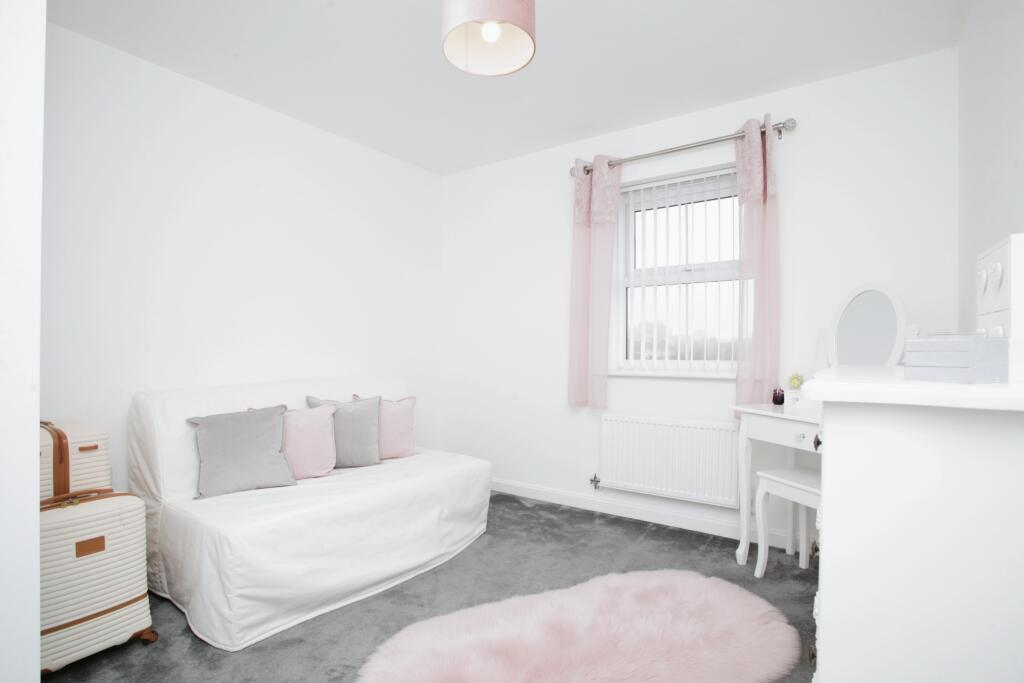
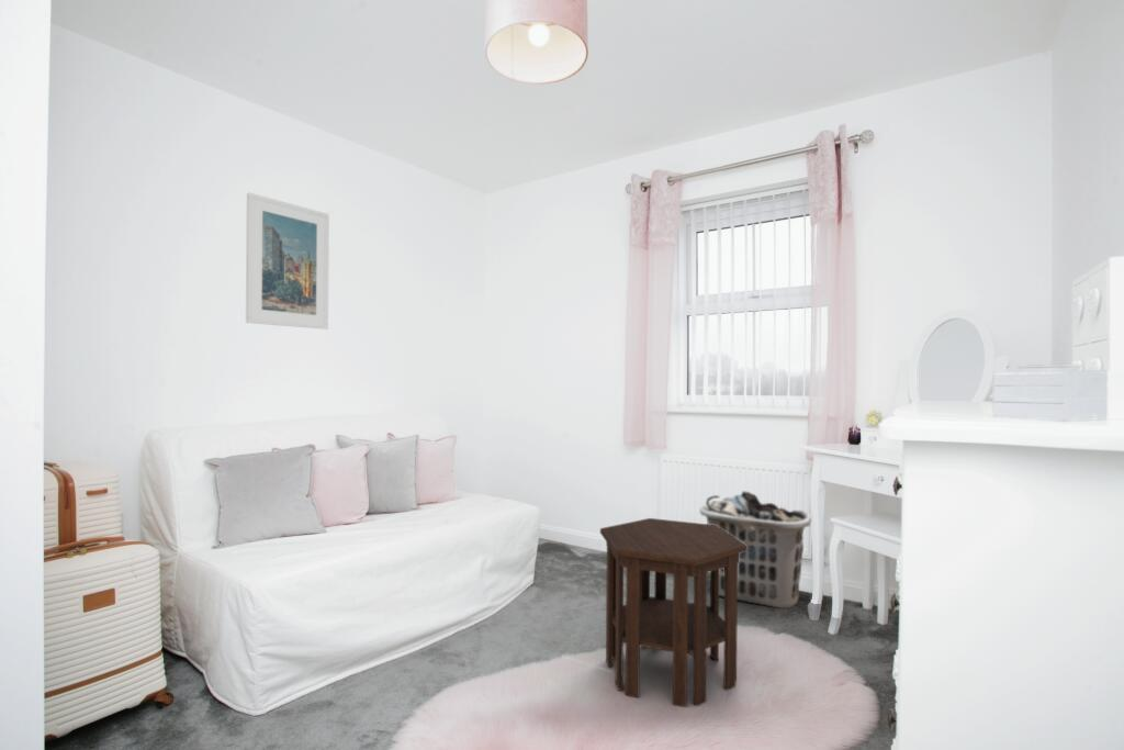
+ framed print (290, 265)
+ clothes hamper (754, 544)
+ side table (668, 603)
